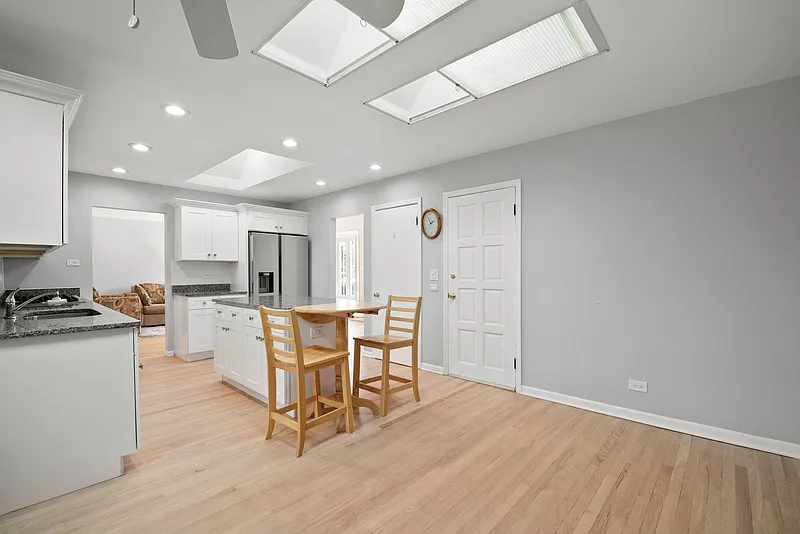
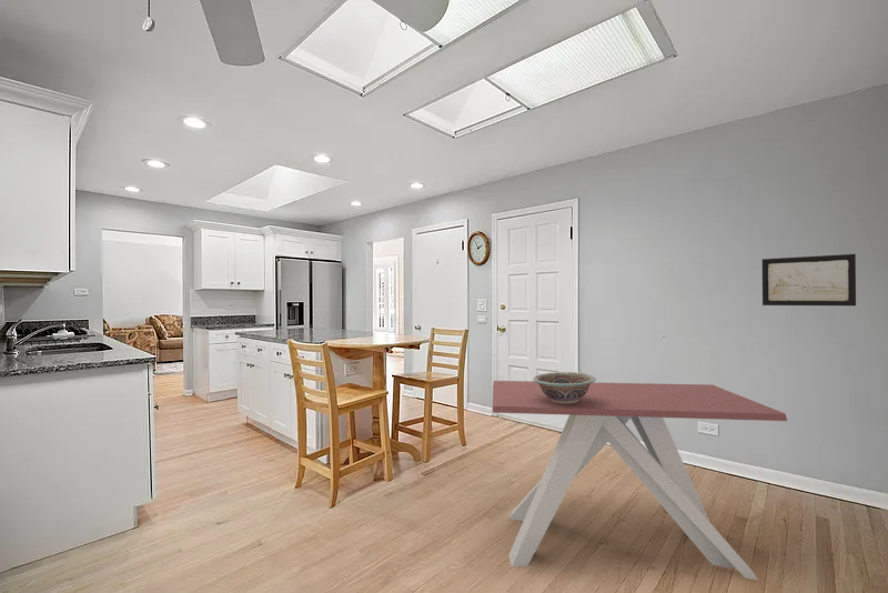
+ decorative bowl (564, 388)
+ dining table (625, 462)
+ wall art (806, 281)
